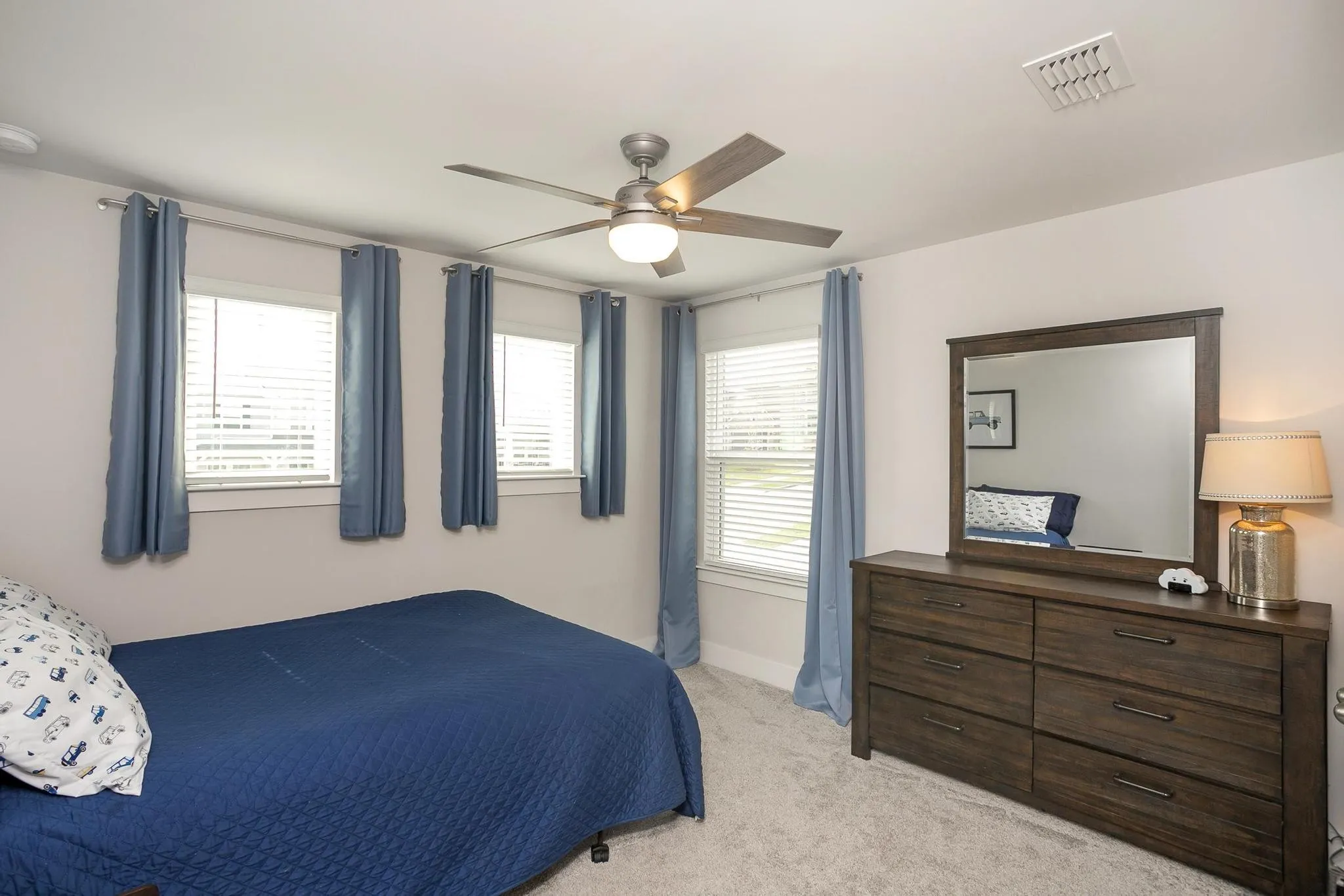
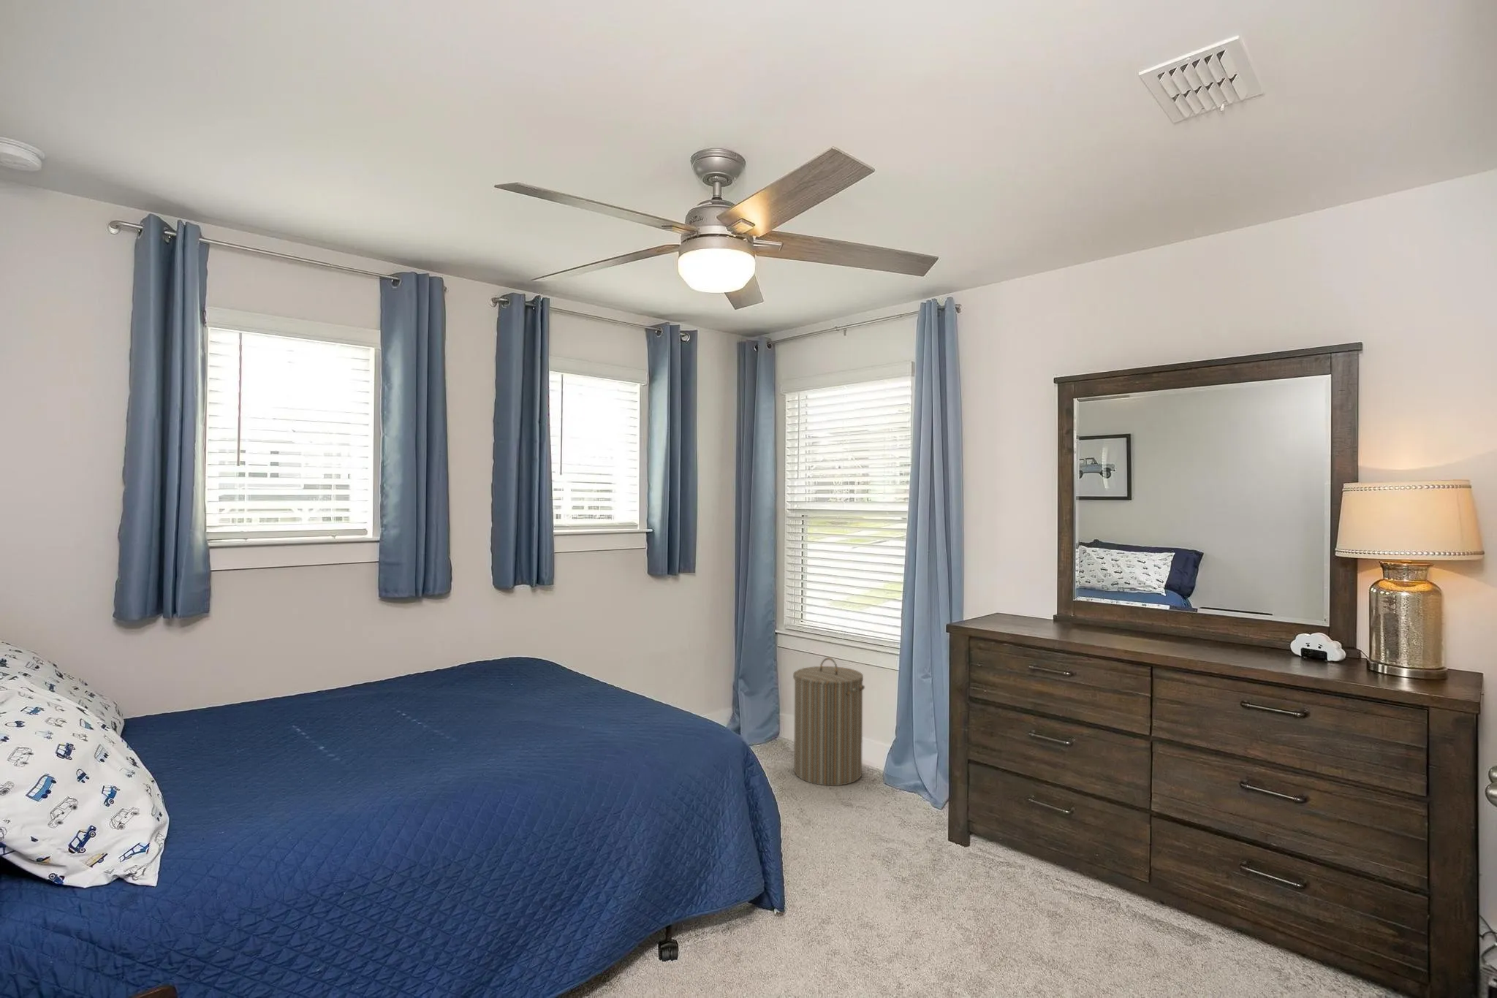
+ laundry hamper (829, 715)
